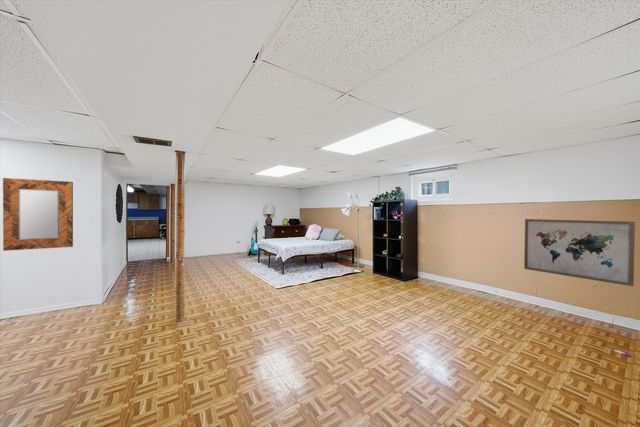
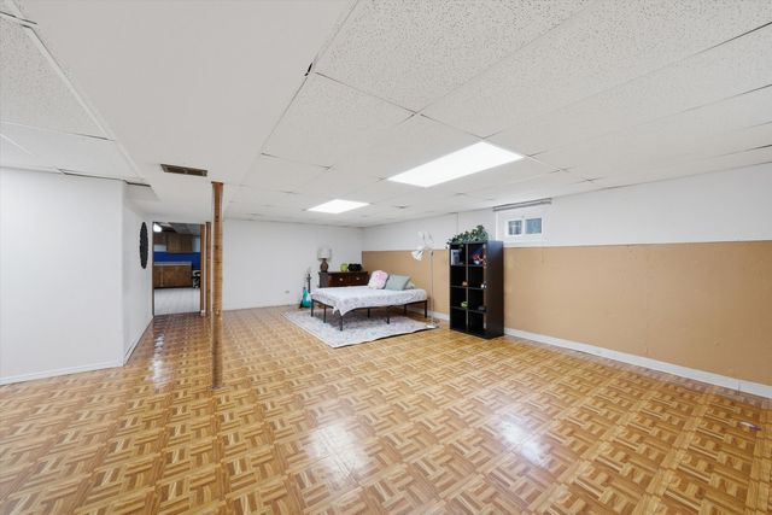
- home mirror (40, 214)
- wall art (572, 248)
